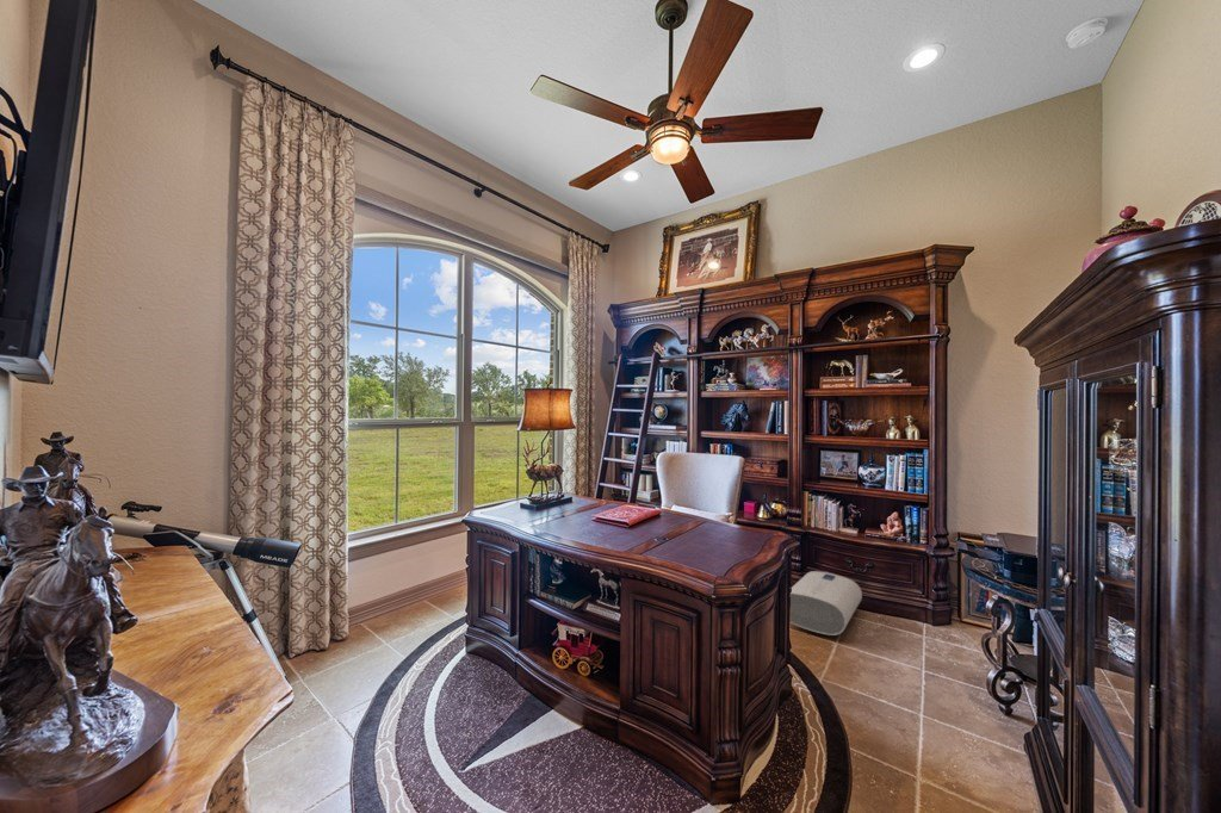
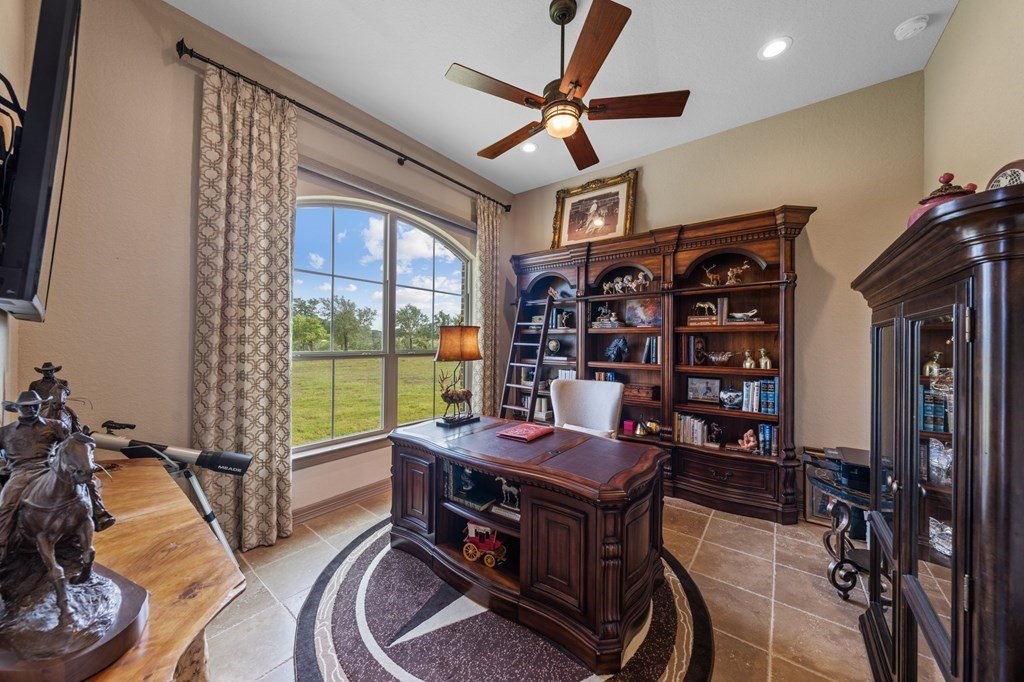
- water heater (822, 600)
